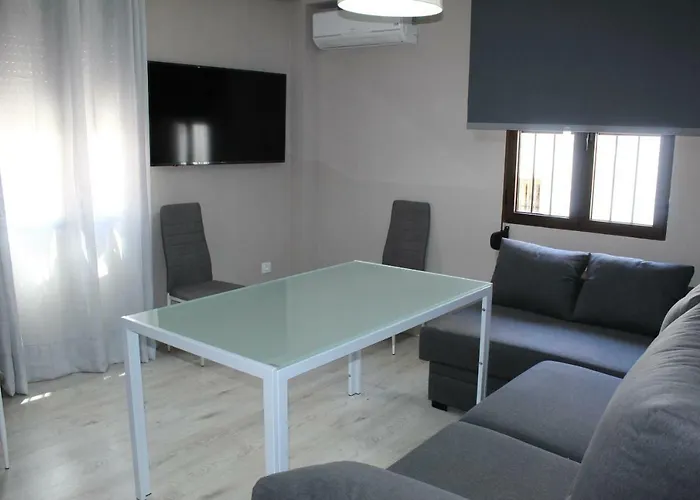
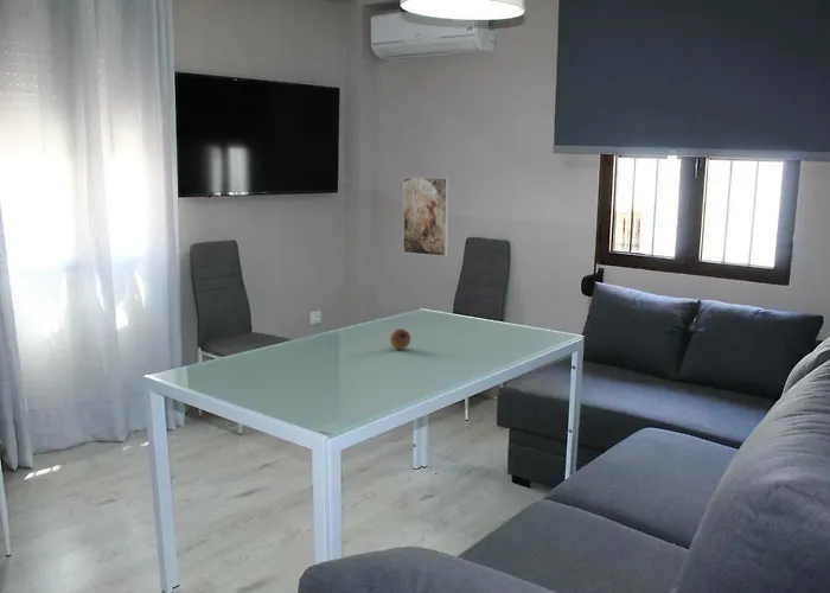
+ fruit (400, 338)
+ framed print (424, 216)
